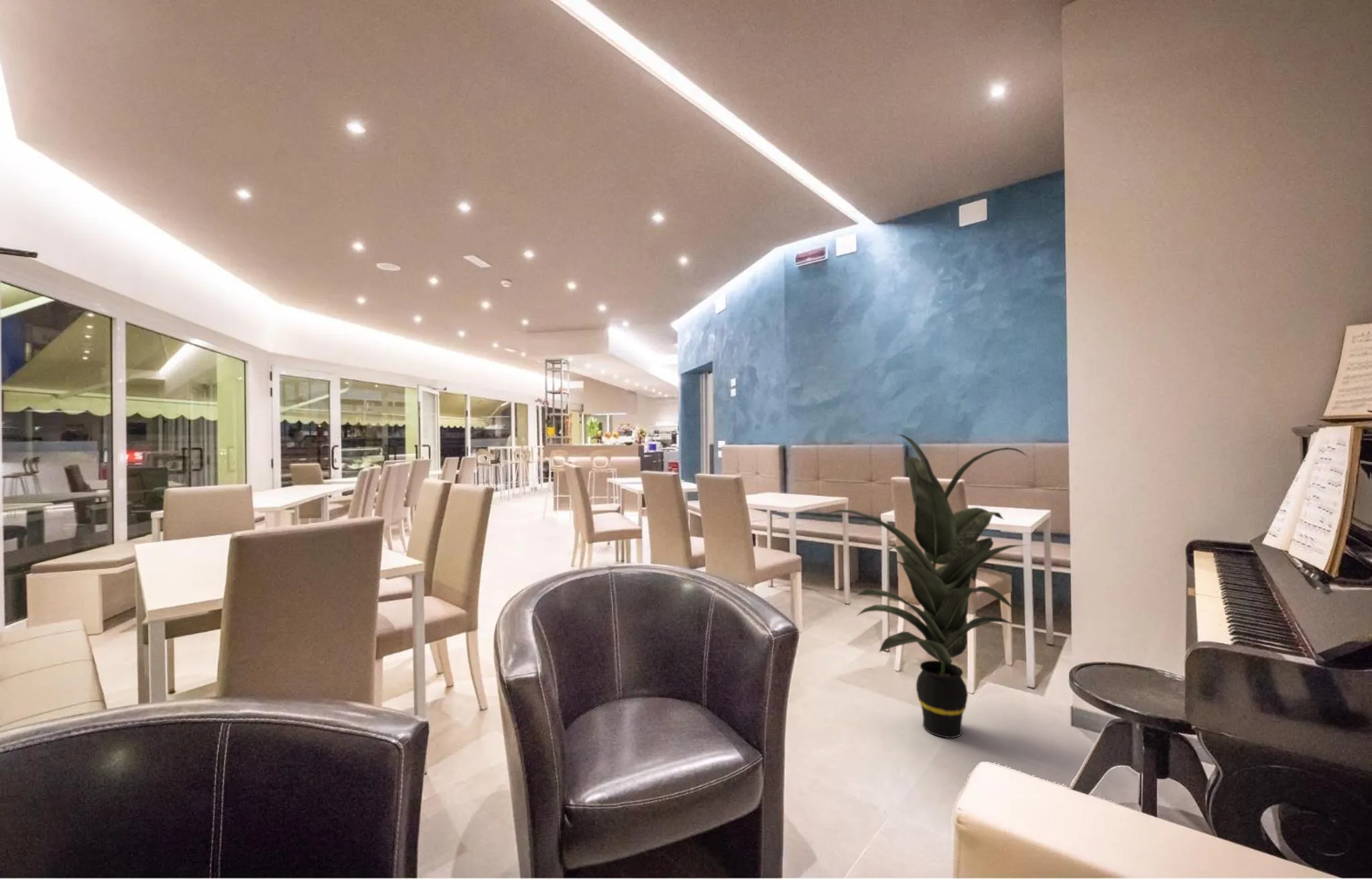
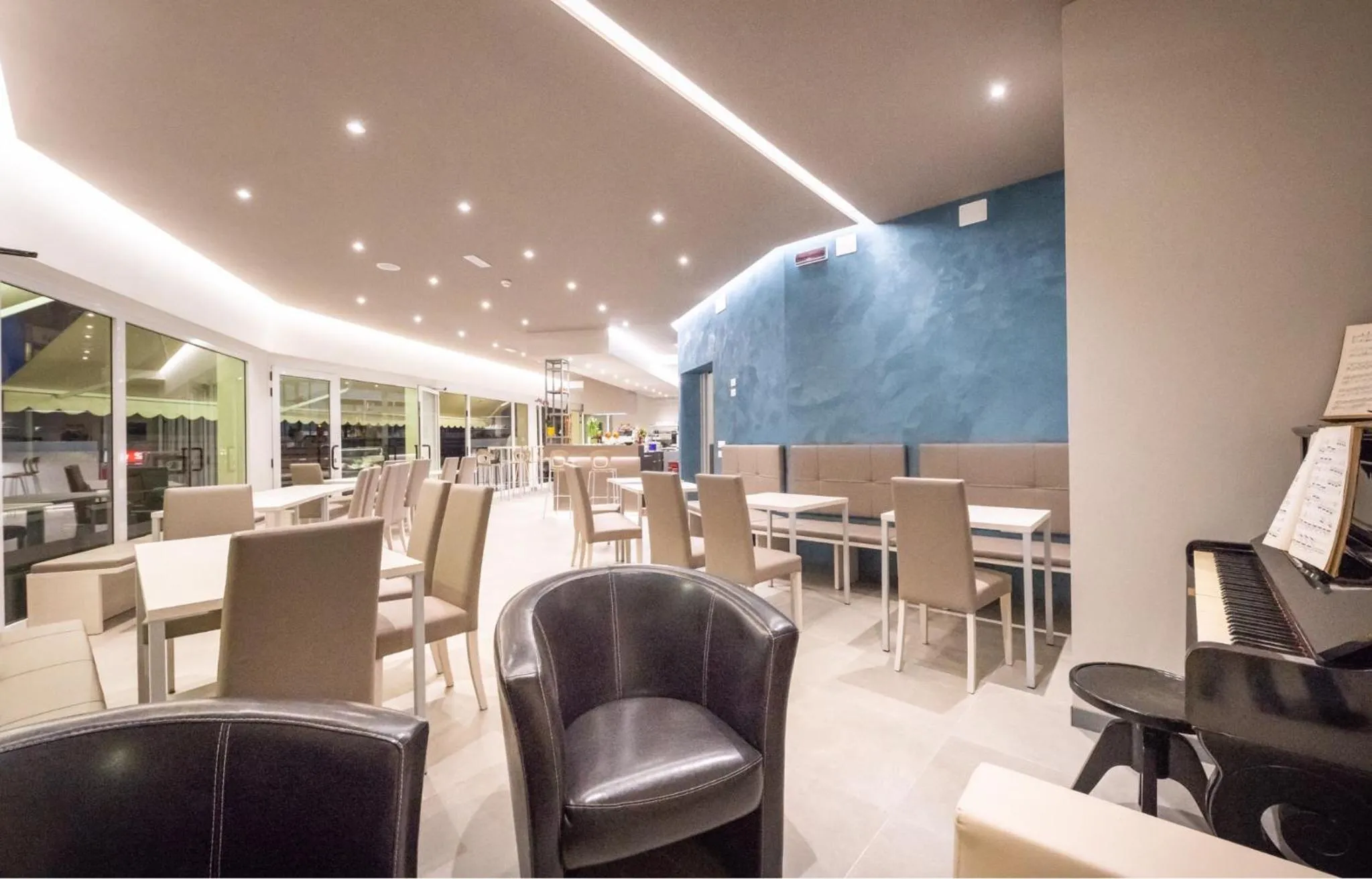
- indoor plant (931, 577)
